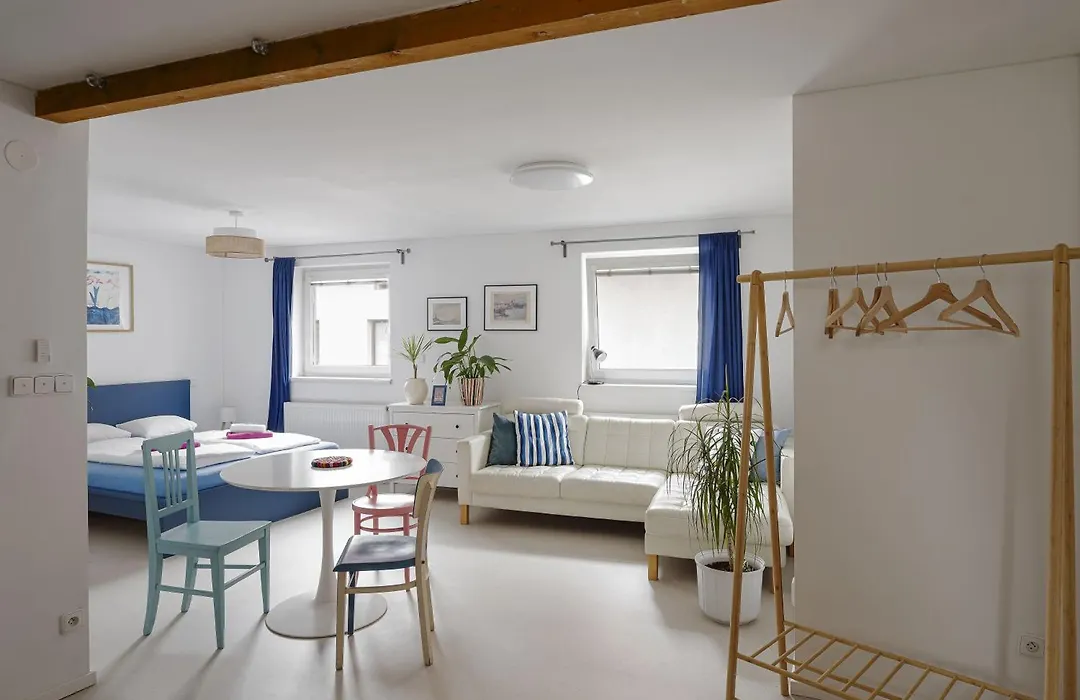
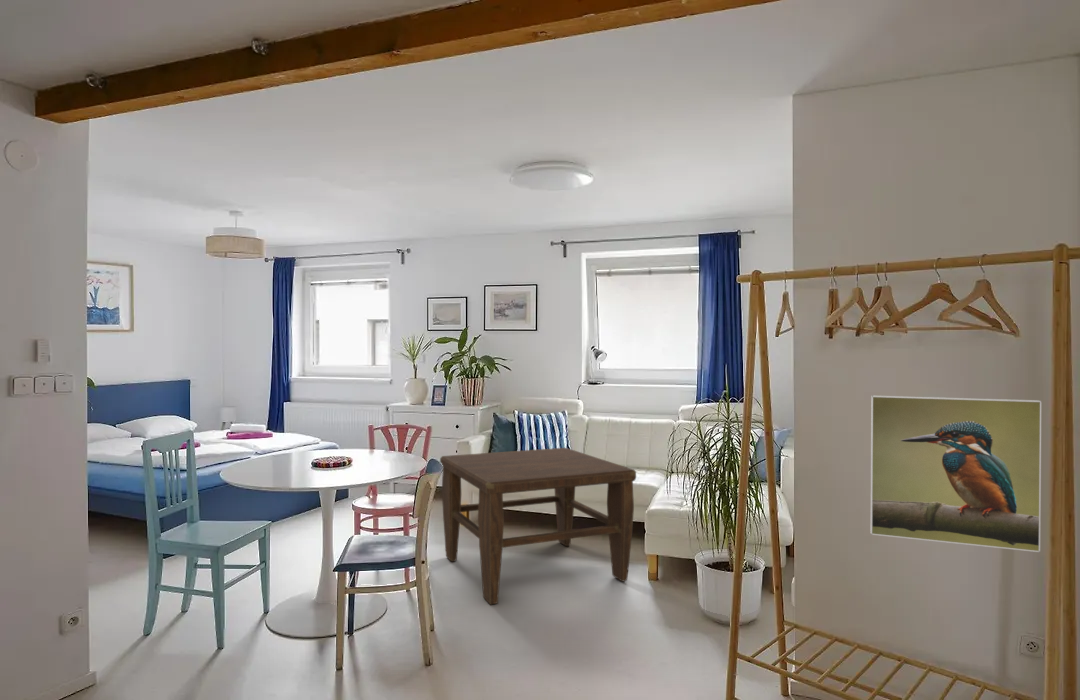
+ coffee table (532, 504)
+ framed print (951, 470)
